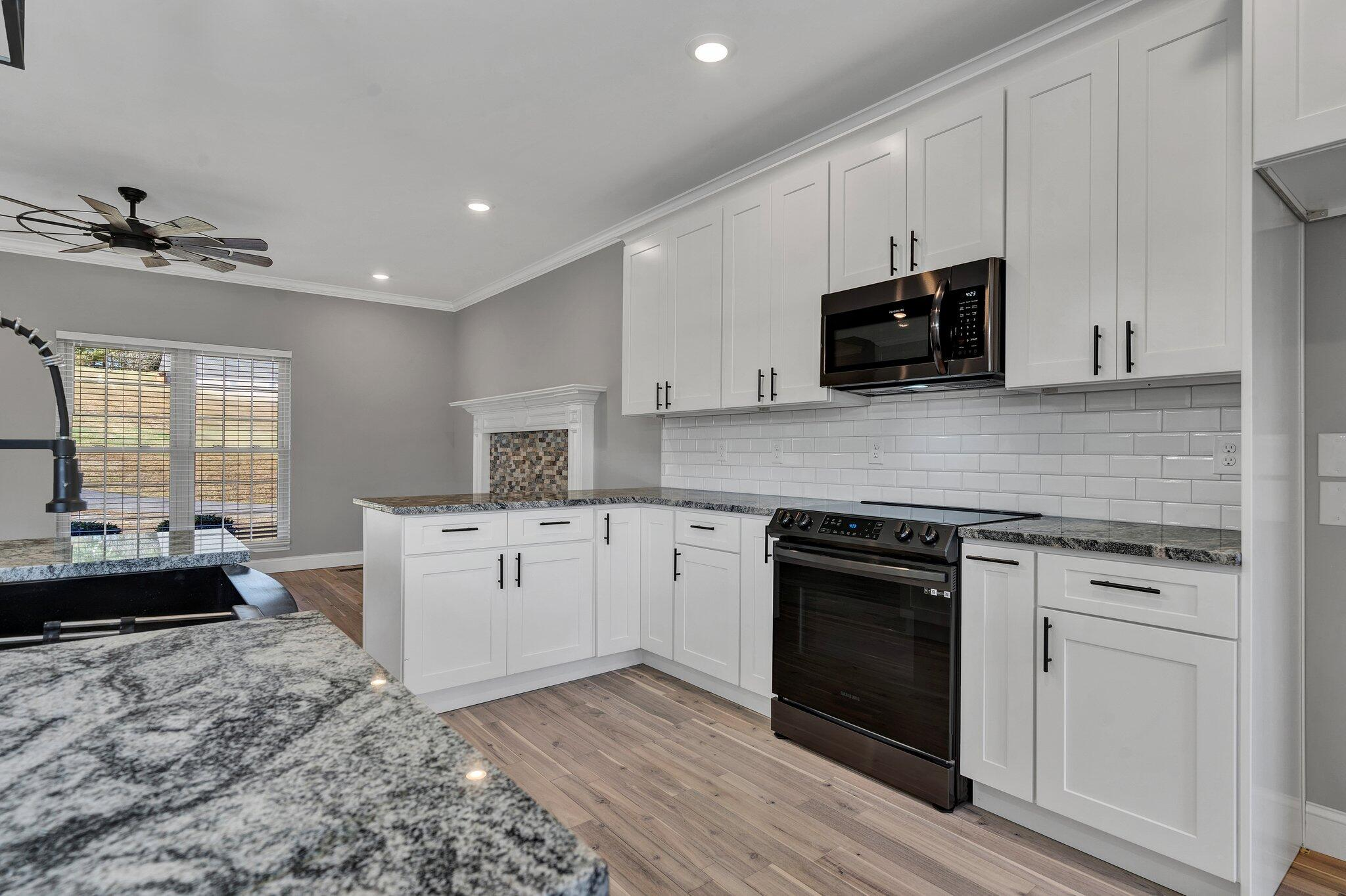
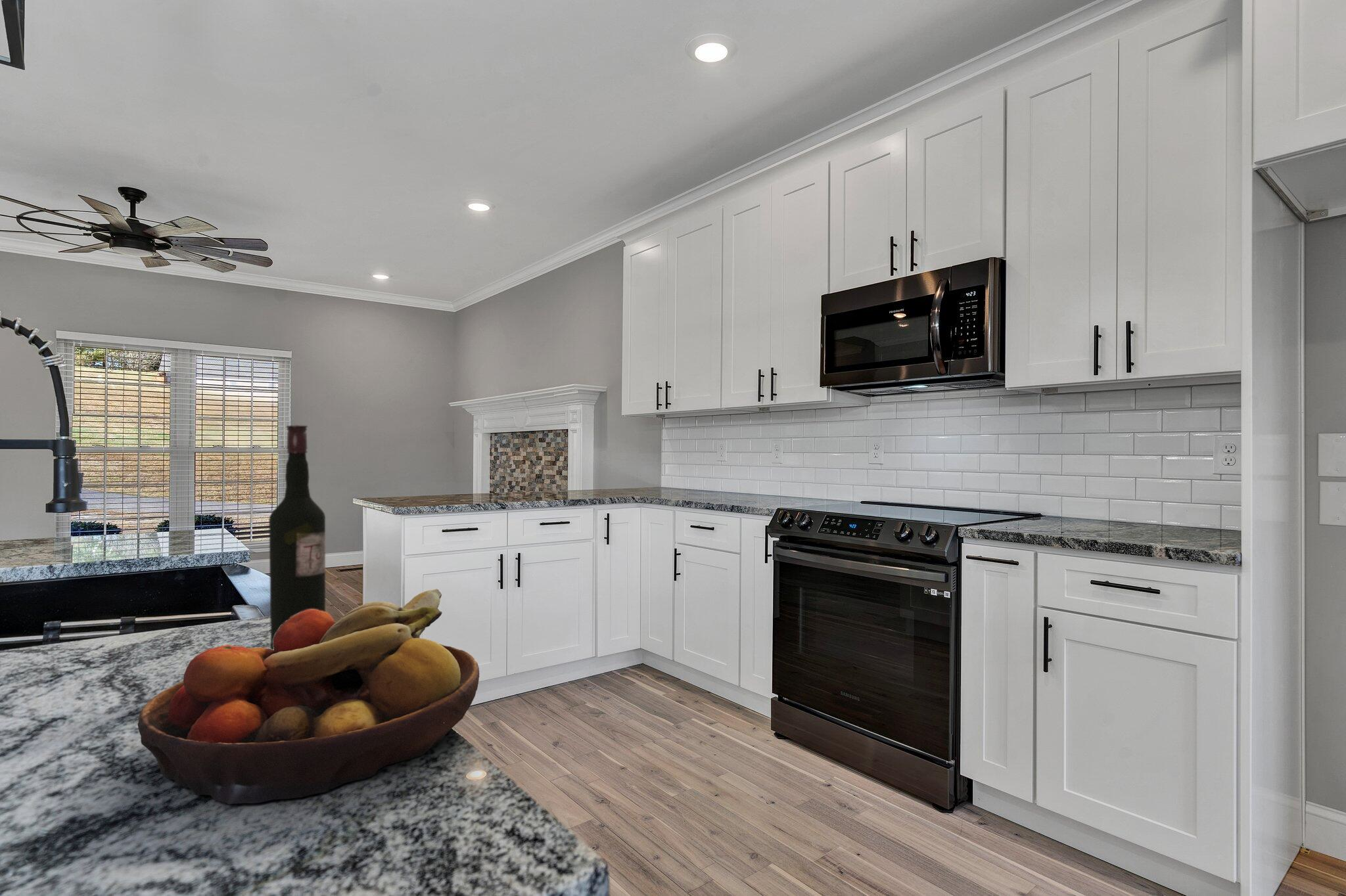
+ wine bottle (298, 540)
+ fruit bowl (325, 669)
